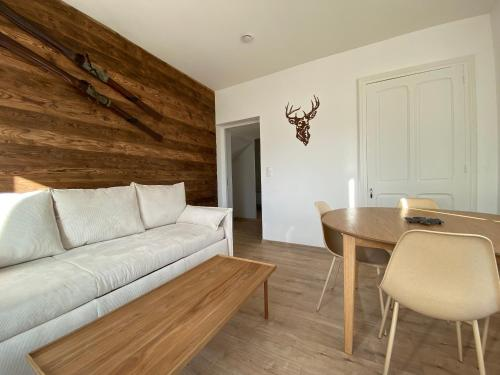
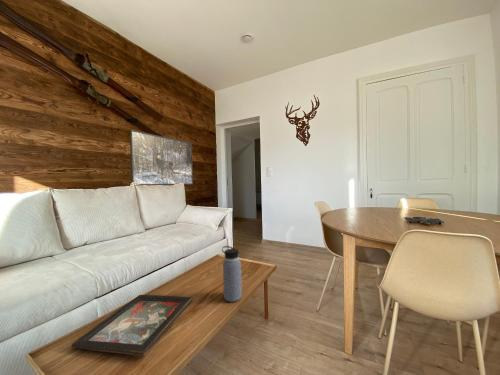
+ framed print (166, 161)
+ decorative tray (141, 318)
+ water bottle (231, 270)
